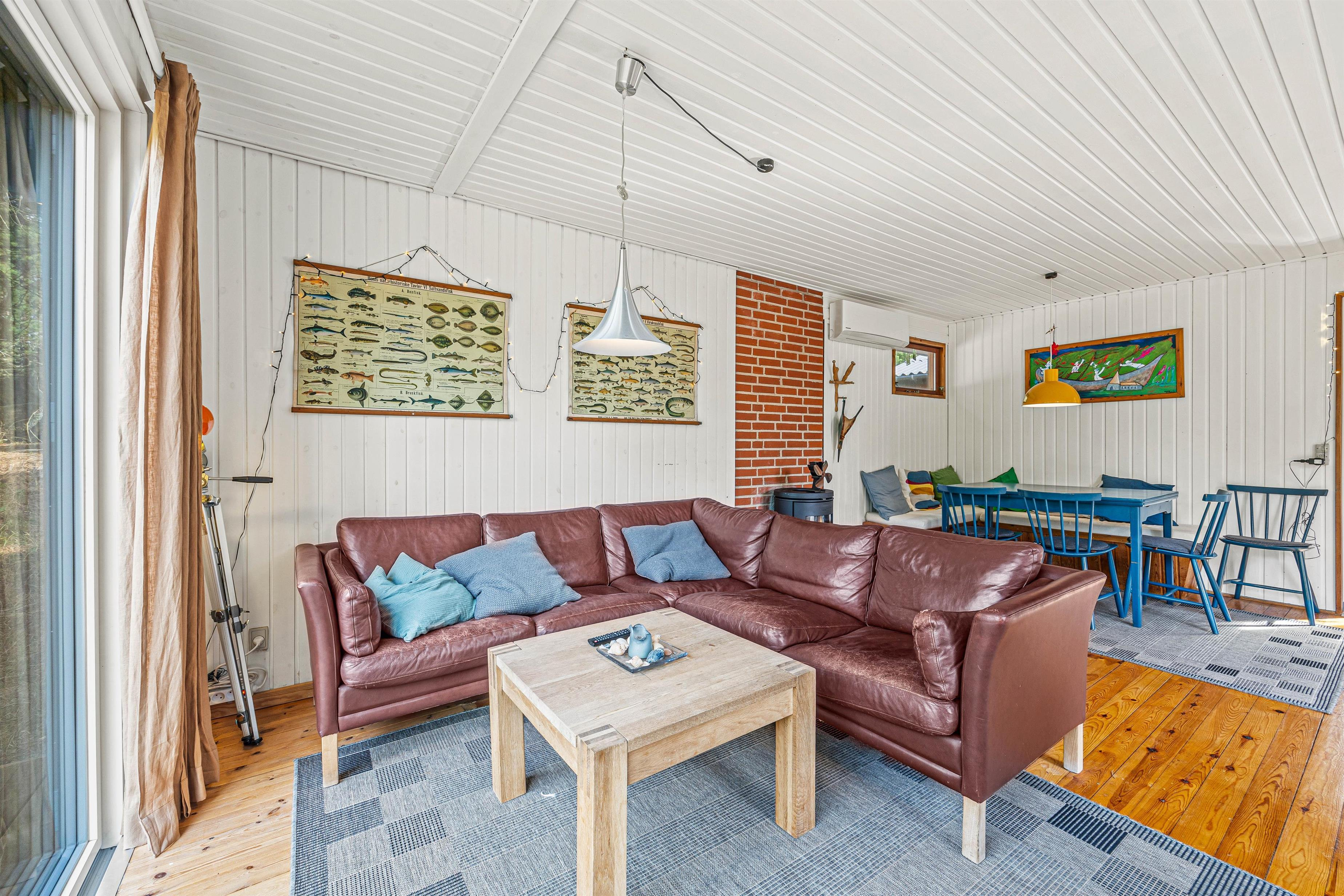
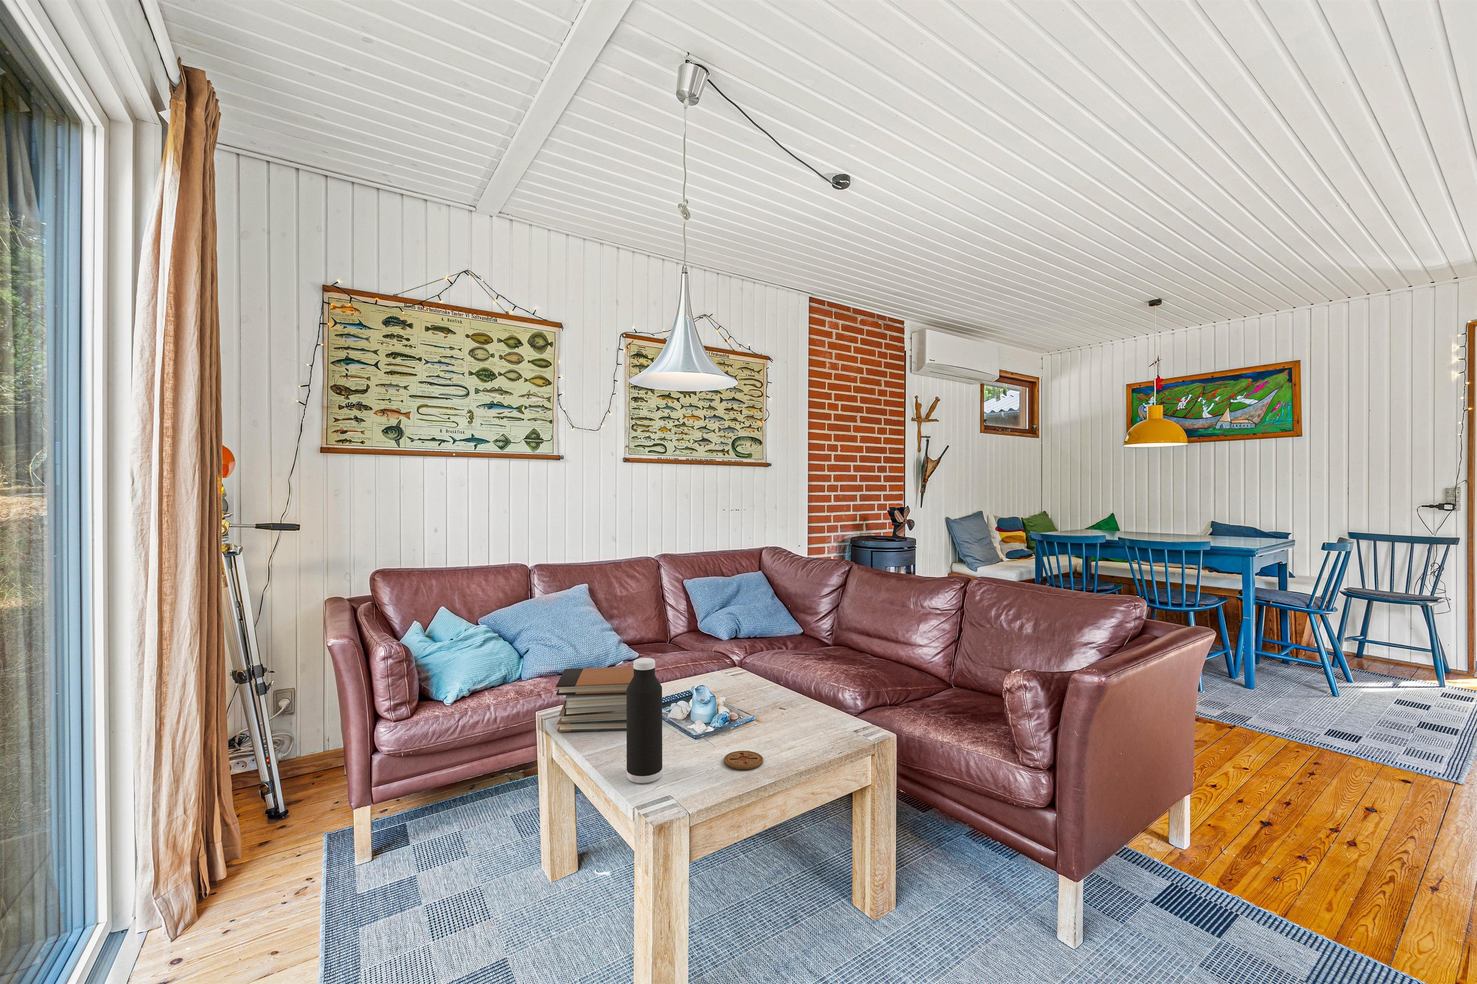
+ water bottle (645, 717)
+ coaster (743, 760)
+ book stack (608, 697)
